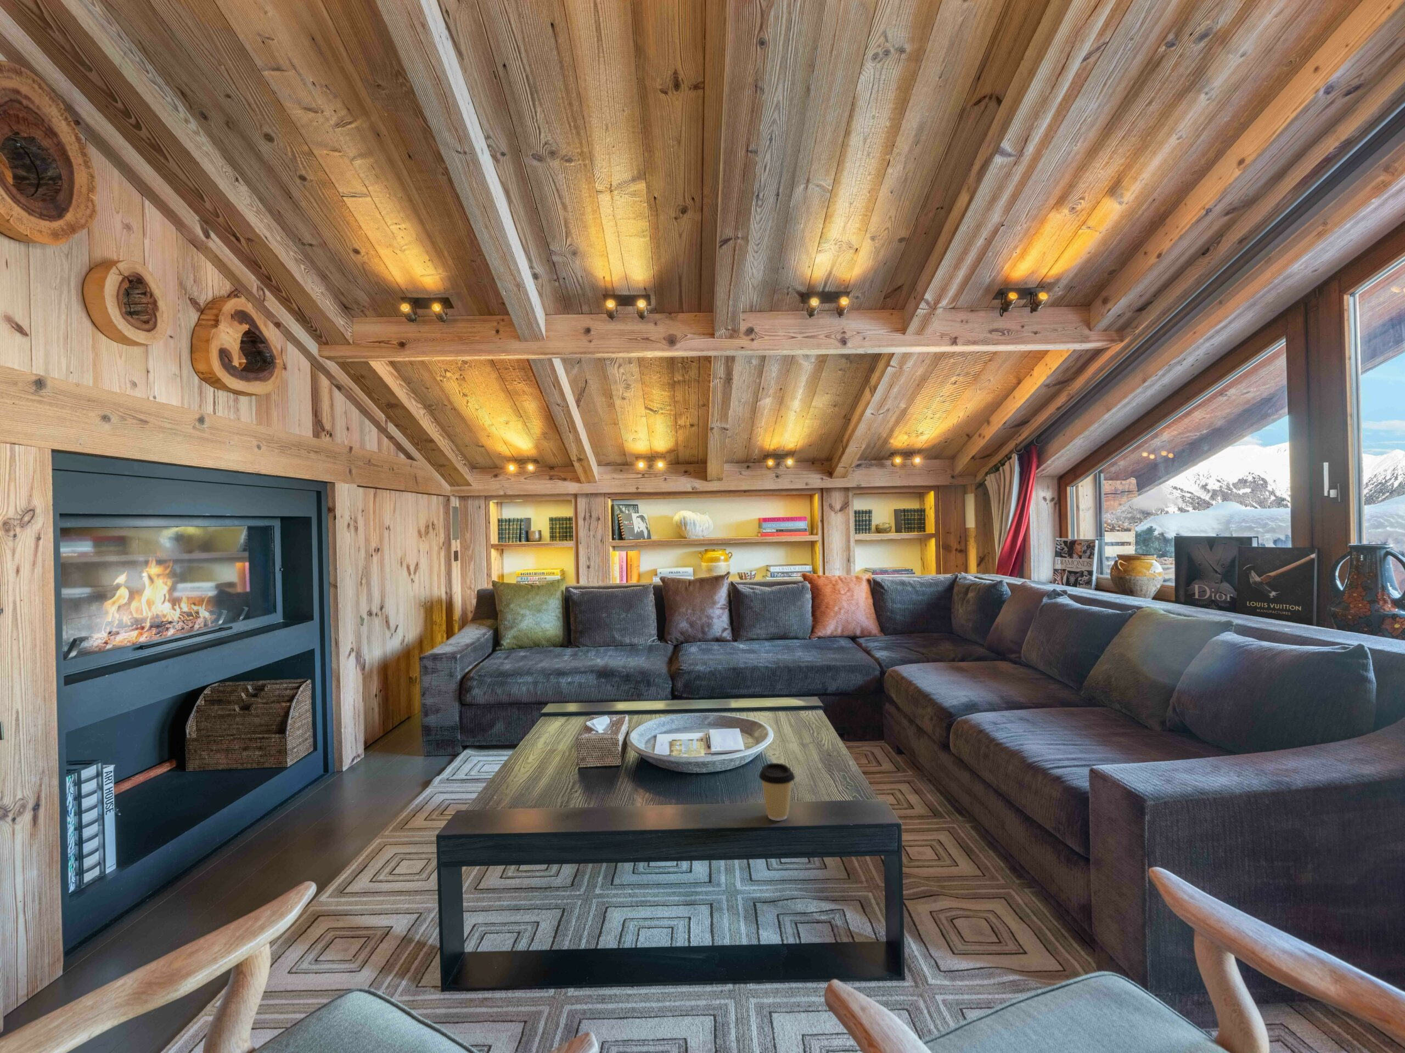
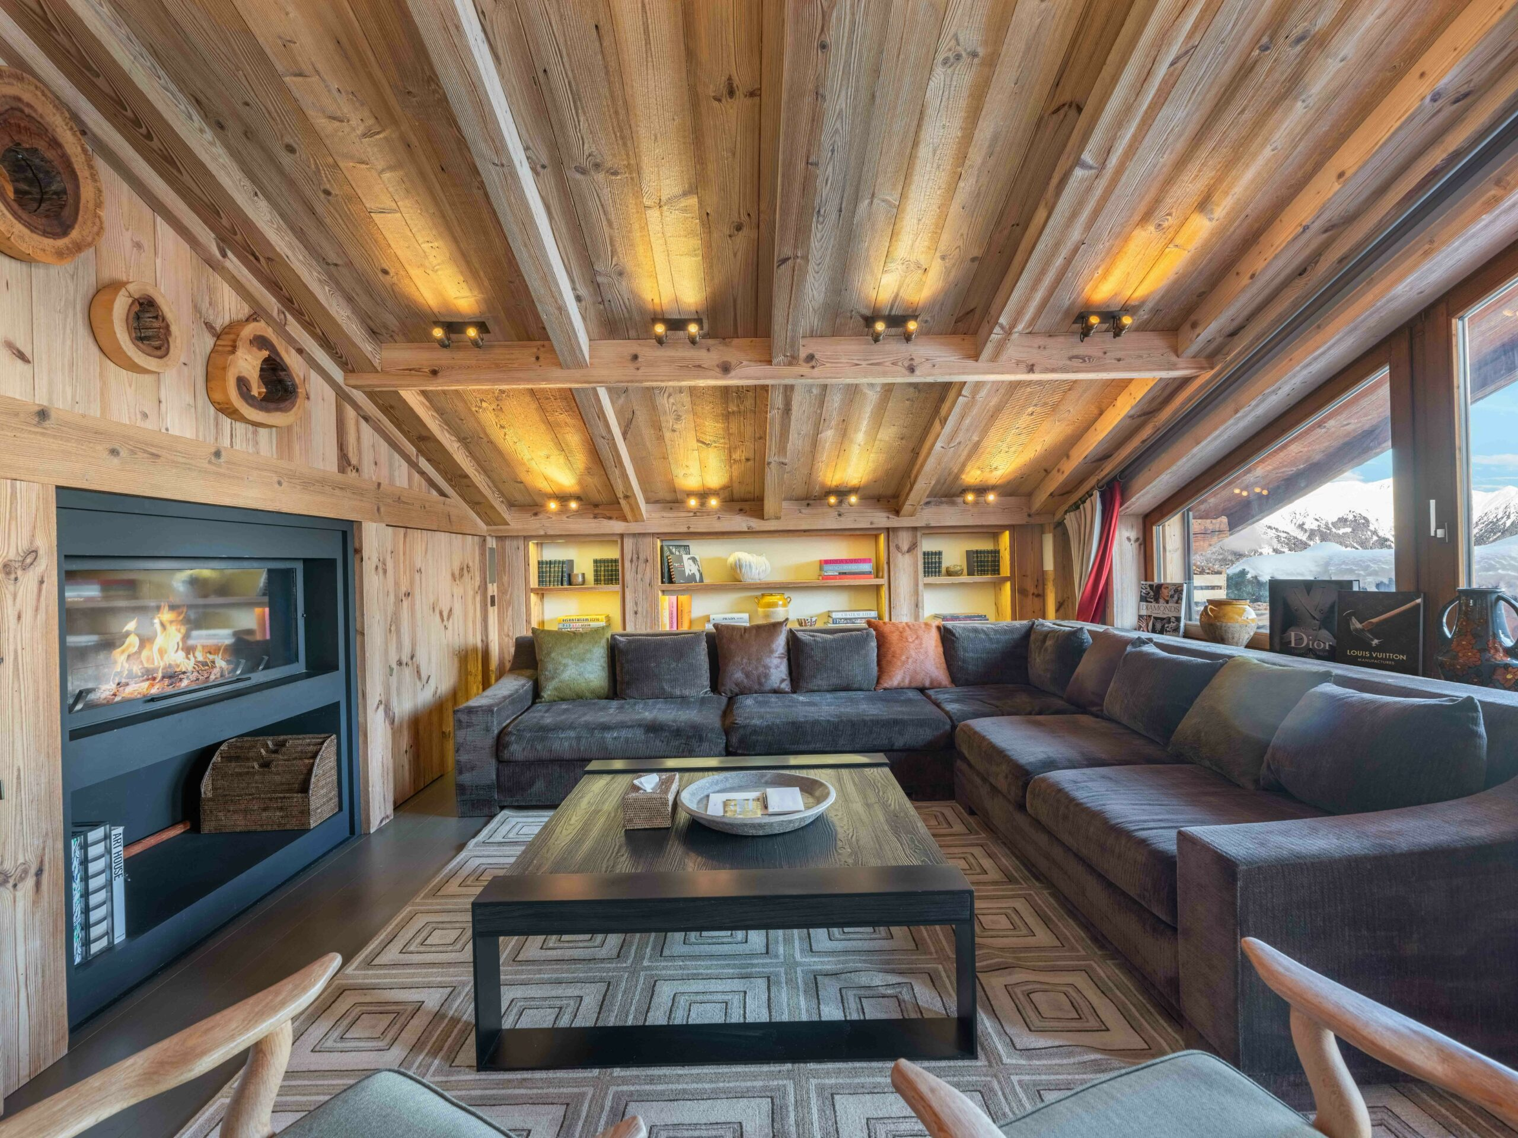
- coffee cup (777, 792)
